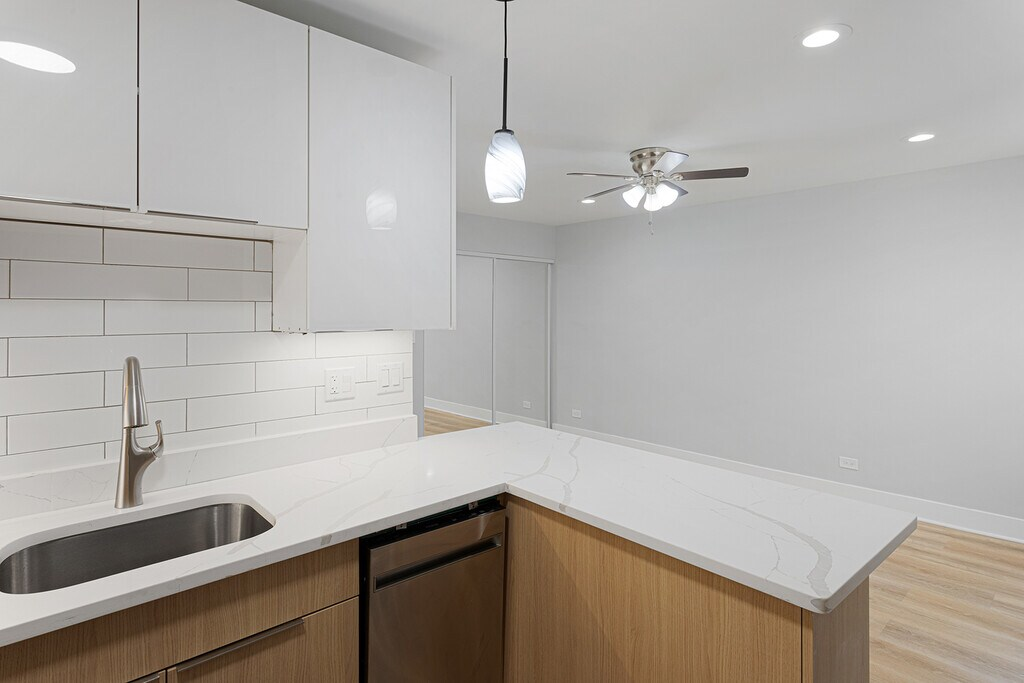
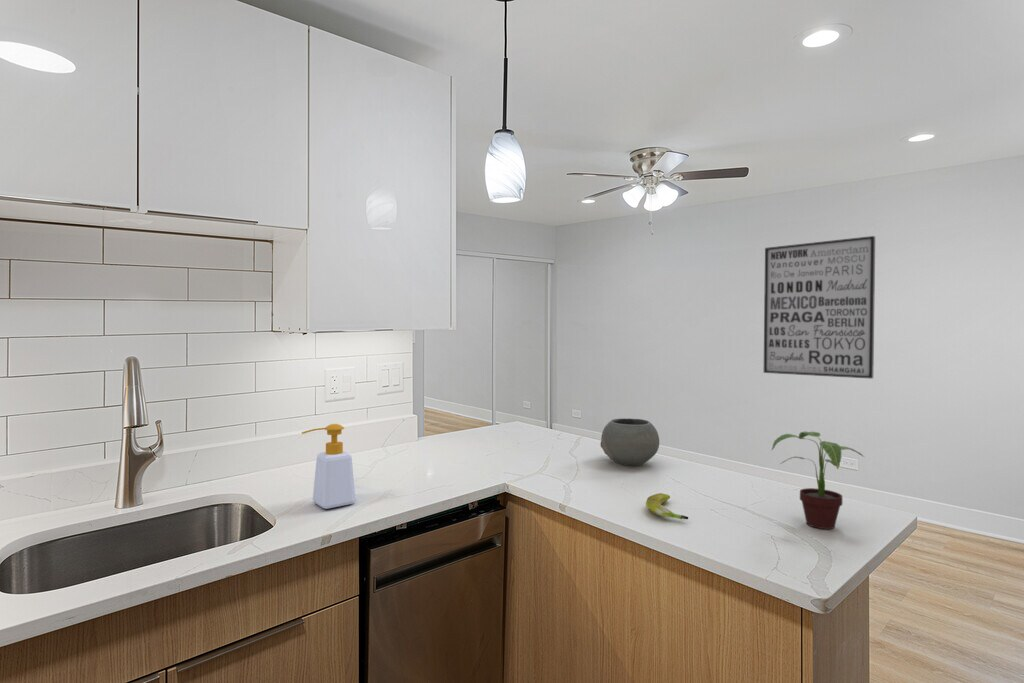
+ banana (661, 504)
+ bowl (628, 441)
+ soap bottle (326, 464)
+ potted plant (817, 479)
+ wall art (815, 309)
